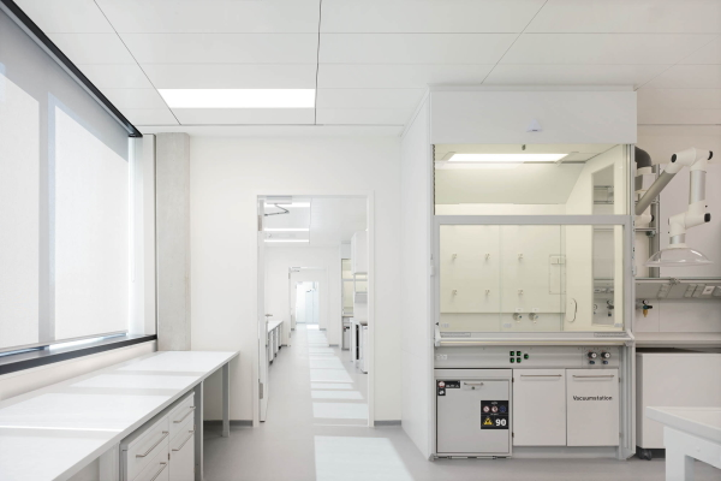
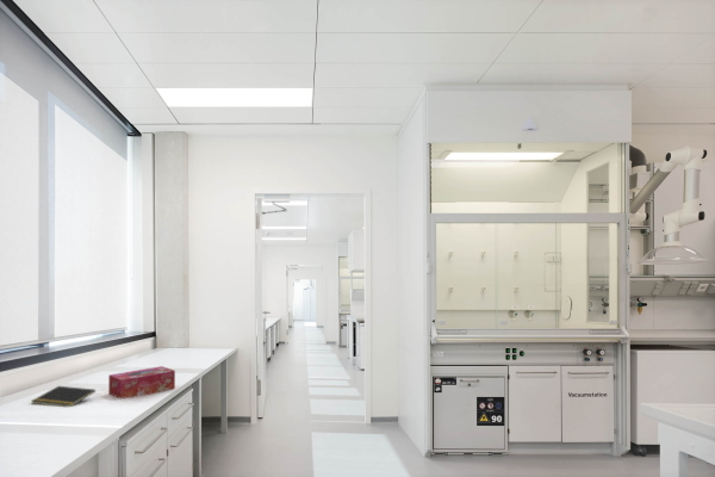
+ notepad (63, 396)
+ tissue box (142, 382)
